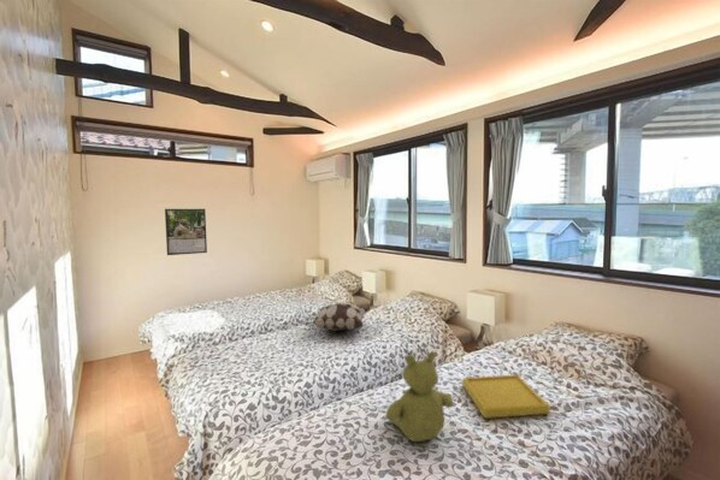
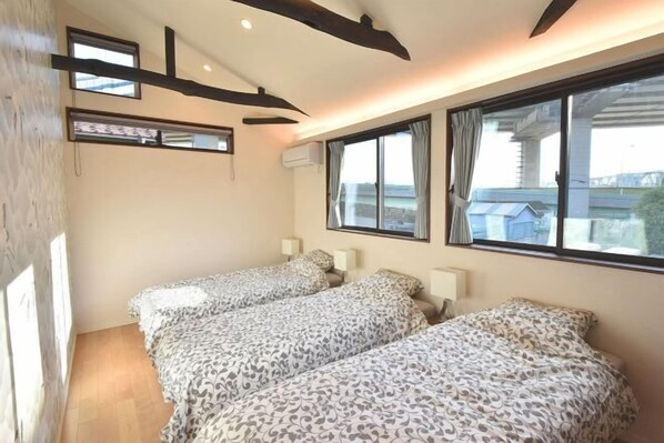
- decorative pillow (338, 316)
- serving tray (502, 393)
- stuffed bear (414, 389)
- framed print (185, 231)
